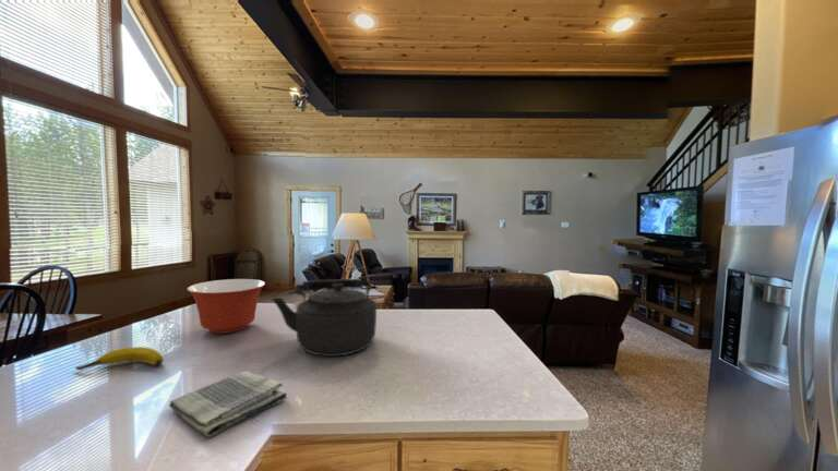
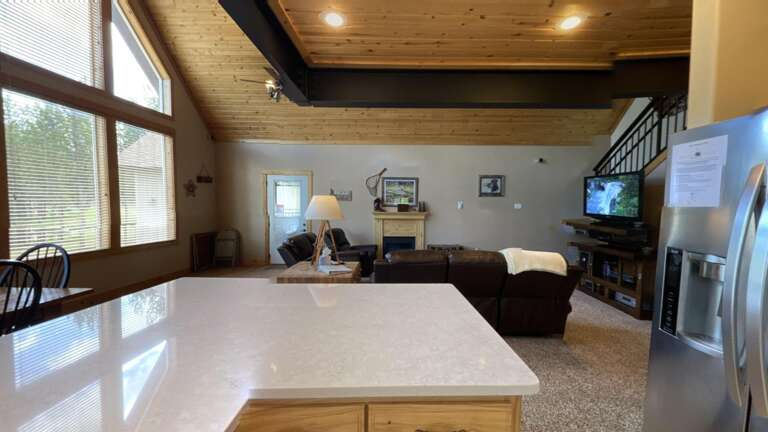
- banana (127, 358)
- mixing bowl (228, 306)
- kettle (334, 313)
- dish towel (230, 397)
